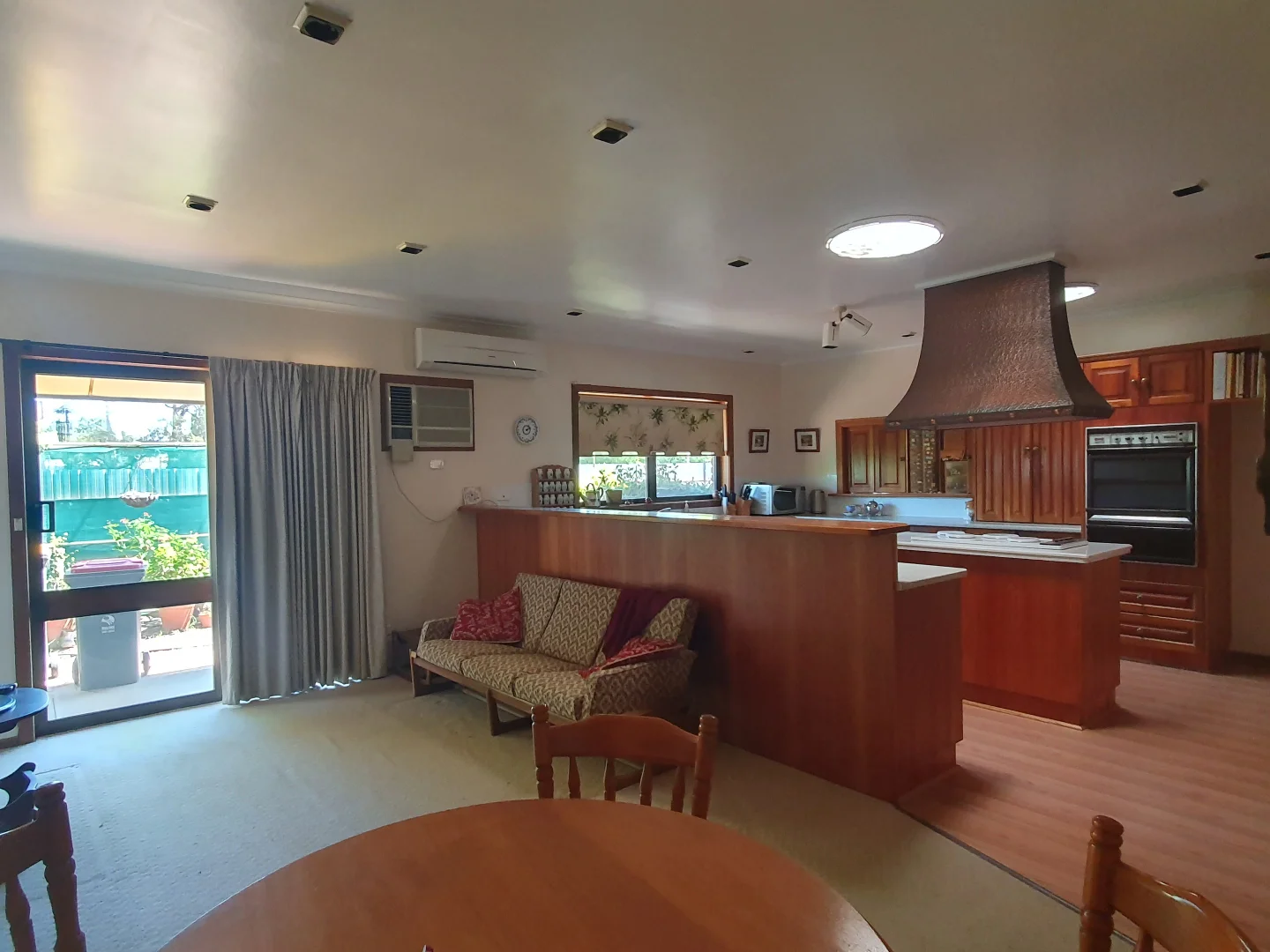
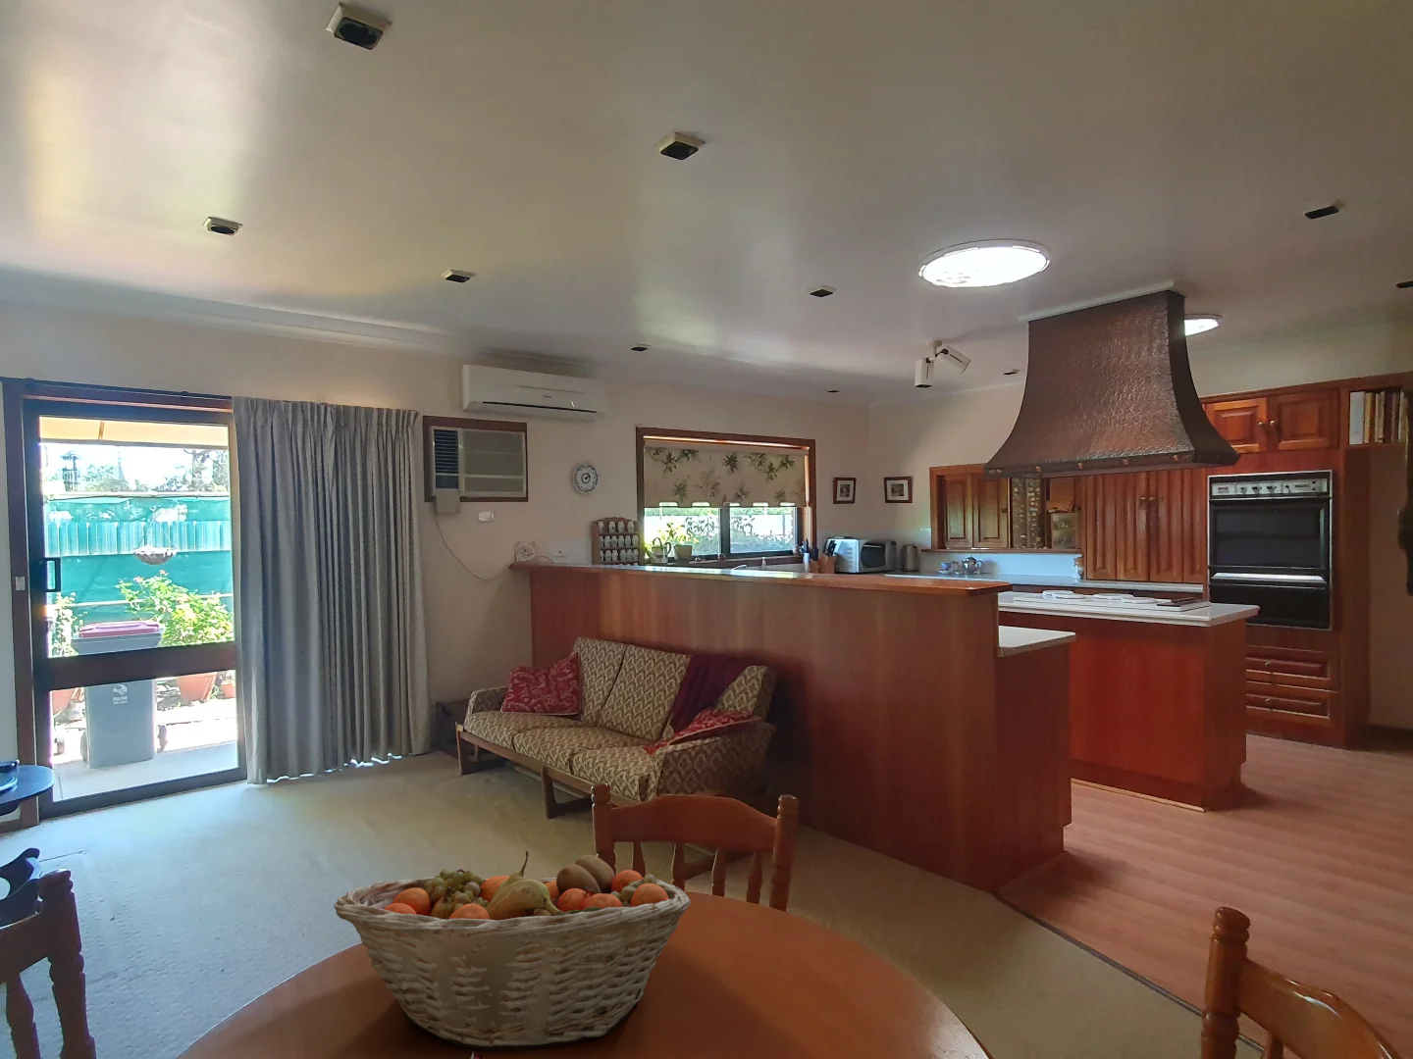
+ fruit basket (518, 924)
